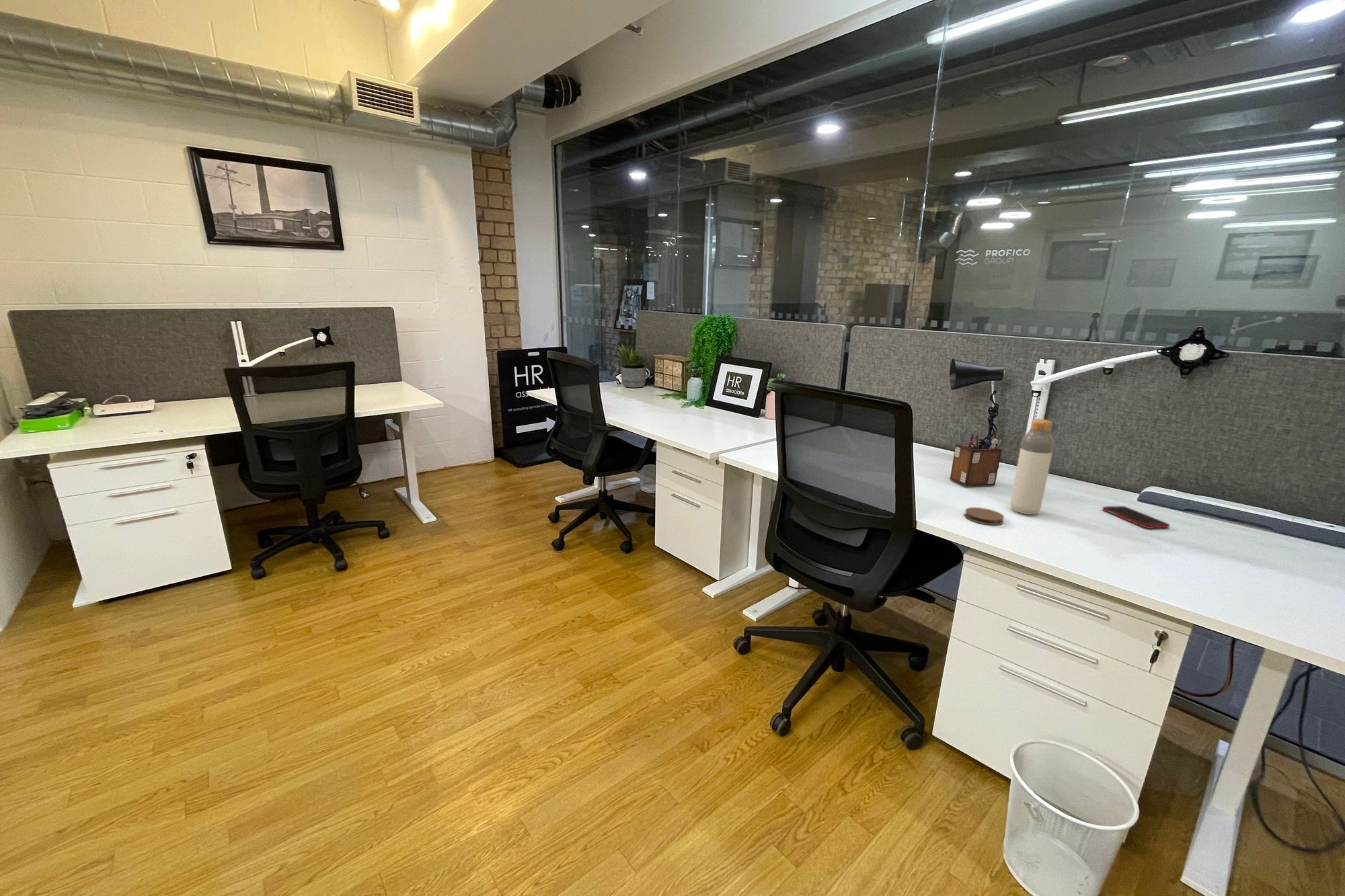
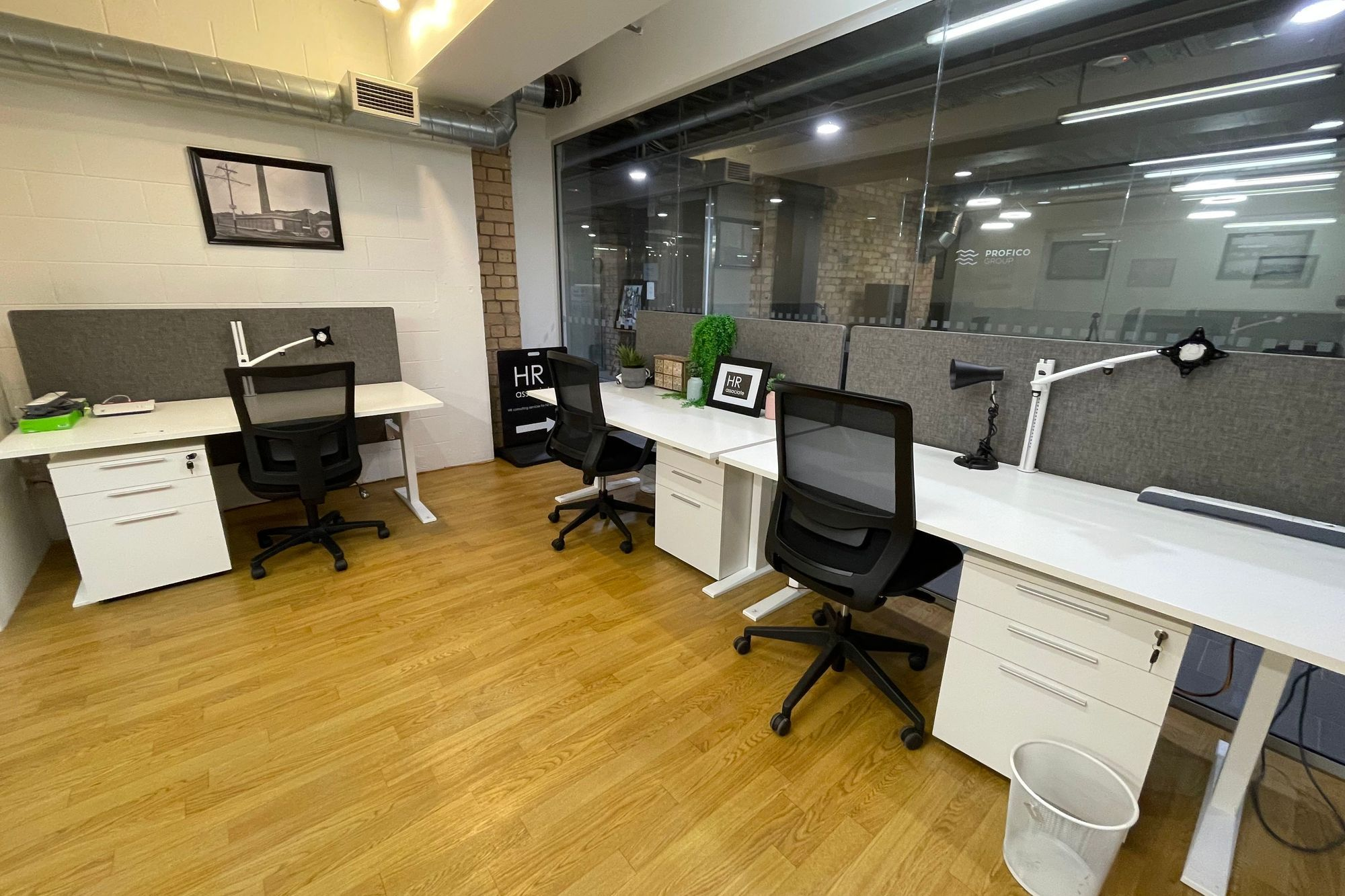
- coaster (984, 516)
- cell phone (1135, 516)
- desk organizer (976, 458)
- bottle (1033, 466)
